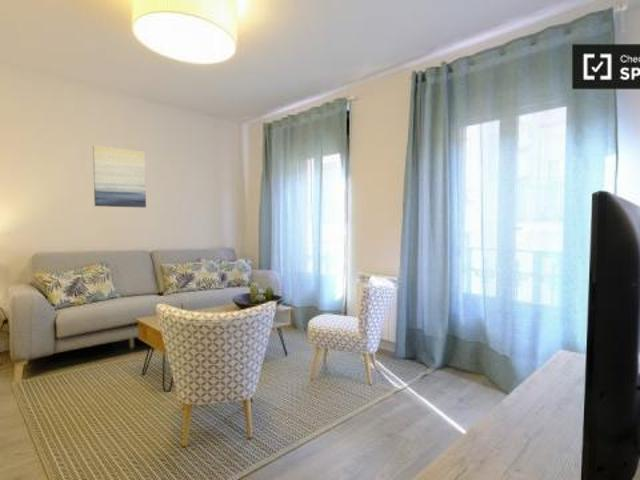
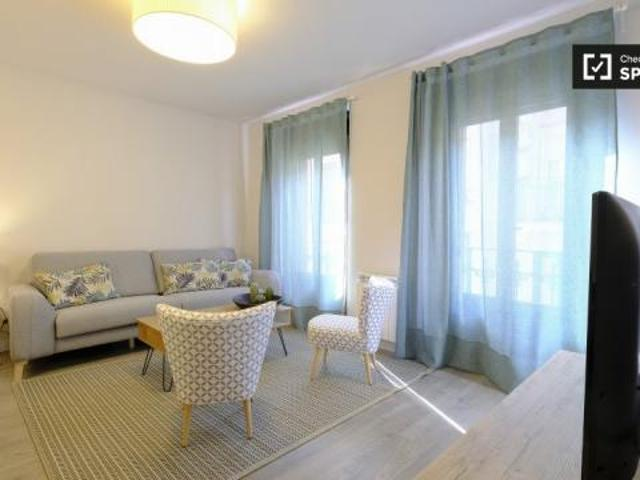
- wall art (120, 177)
